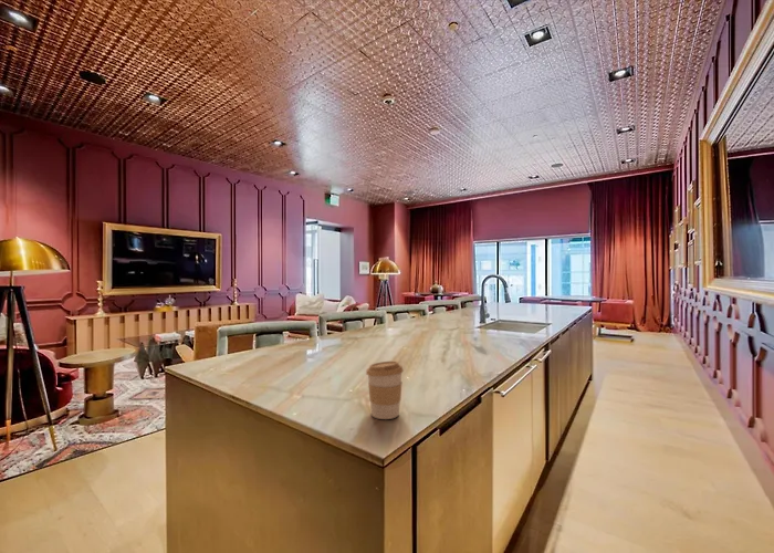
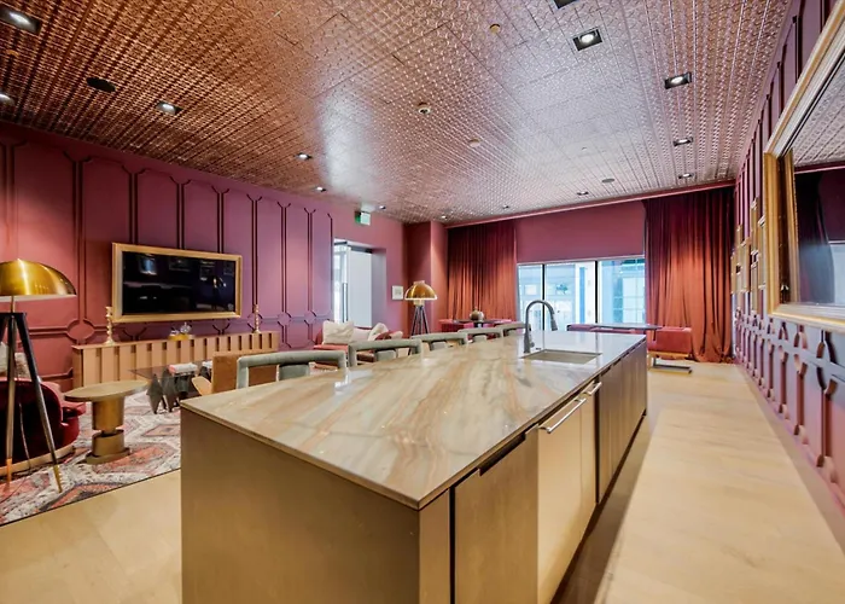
- coffee cup (385, 387)
